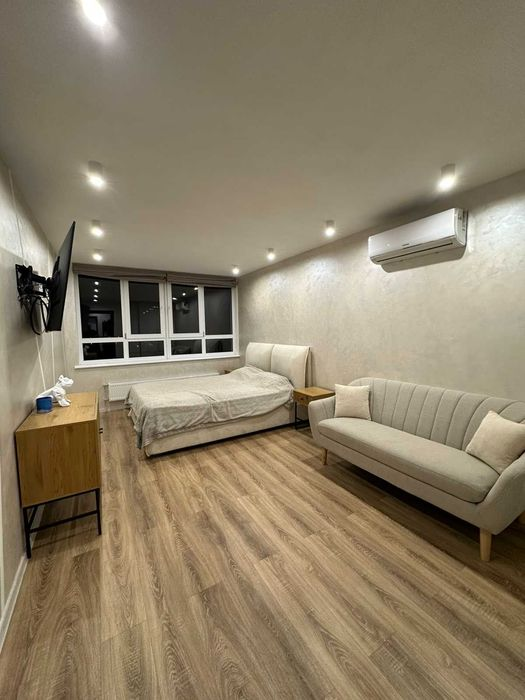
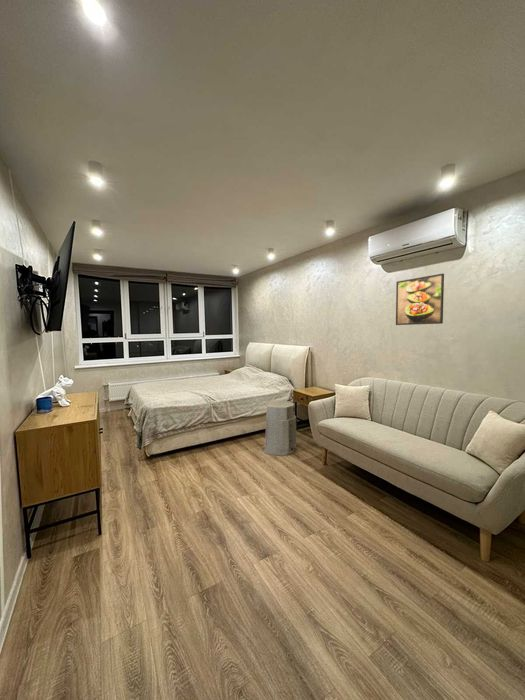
+ air purifier (280, 426)
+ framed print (418, 301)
